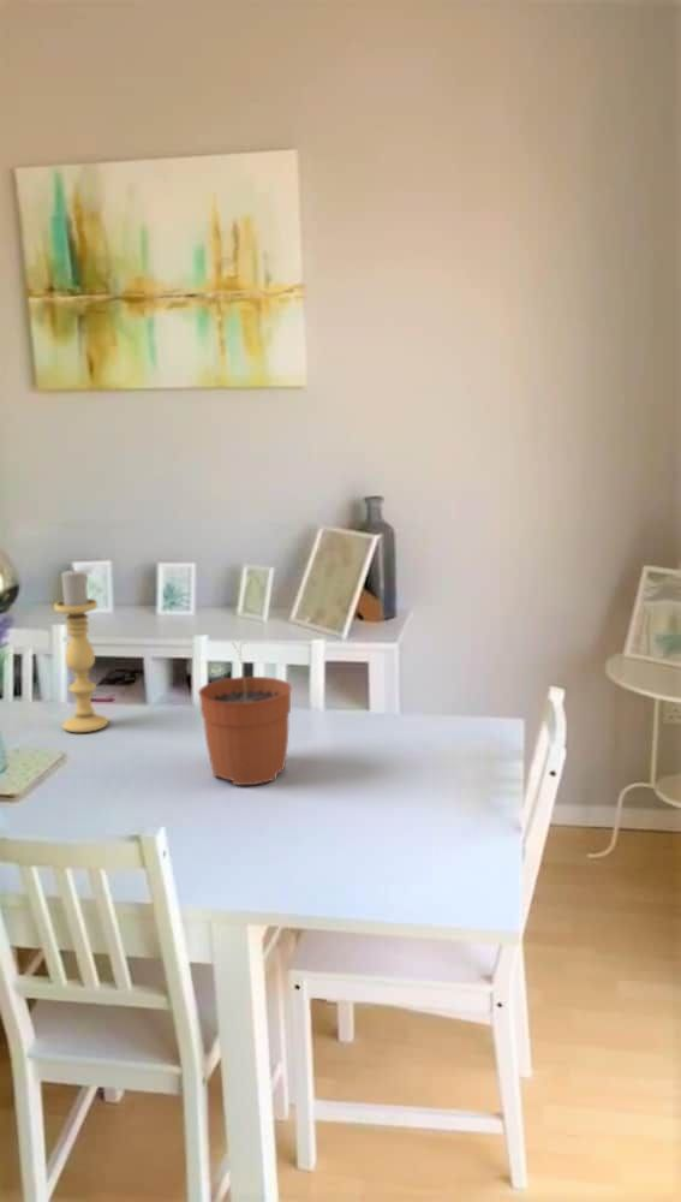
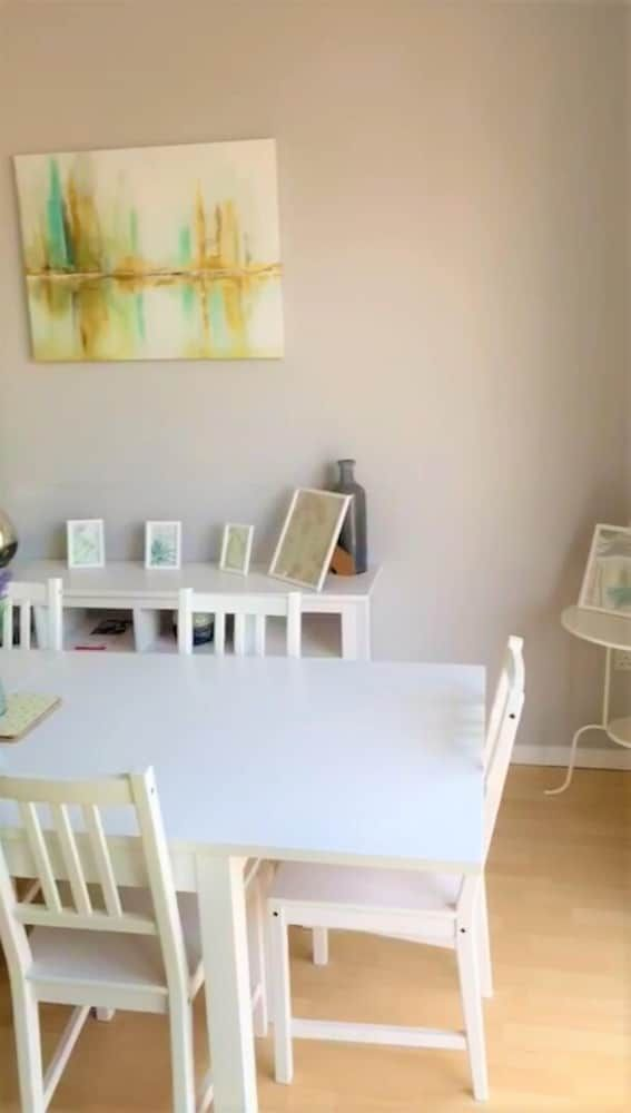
- candle holder (79, 647)
- plant pot (245, 709)
